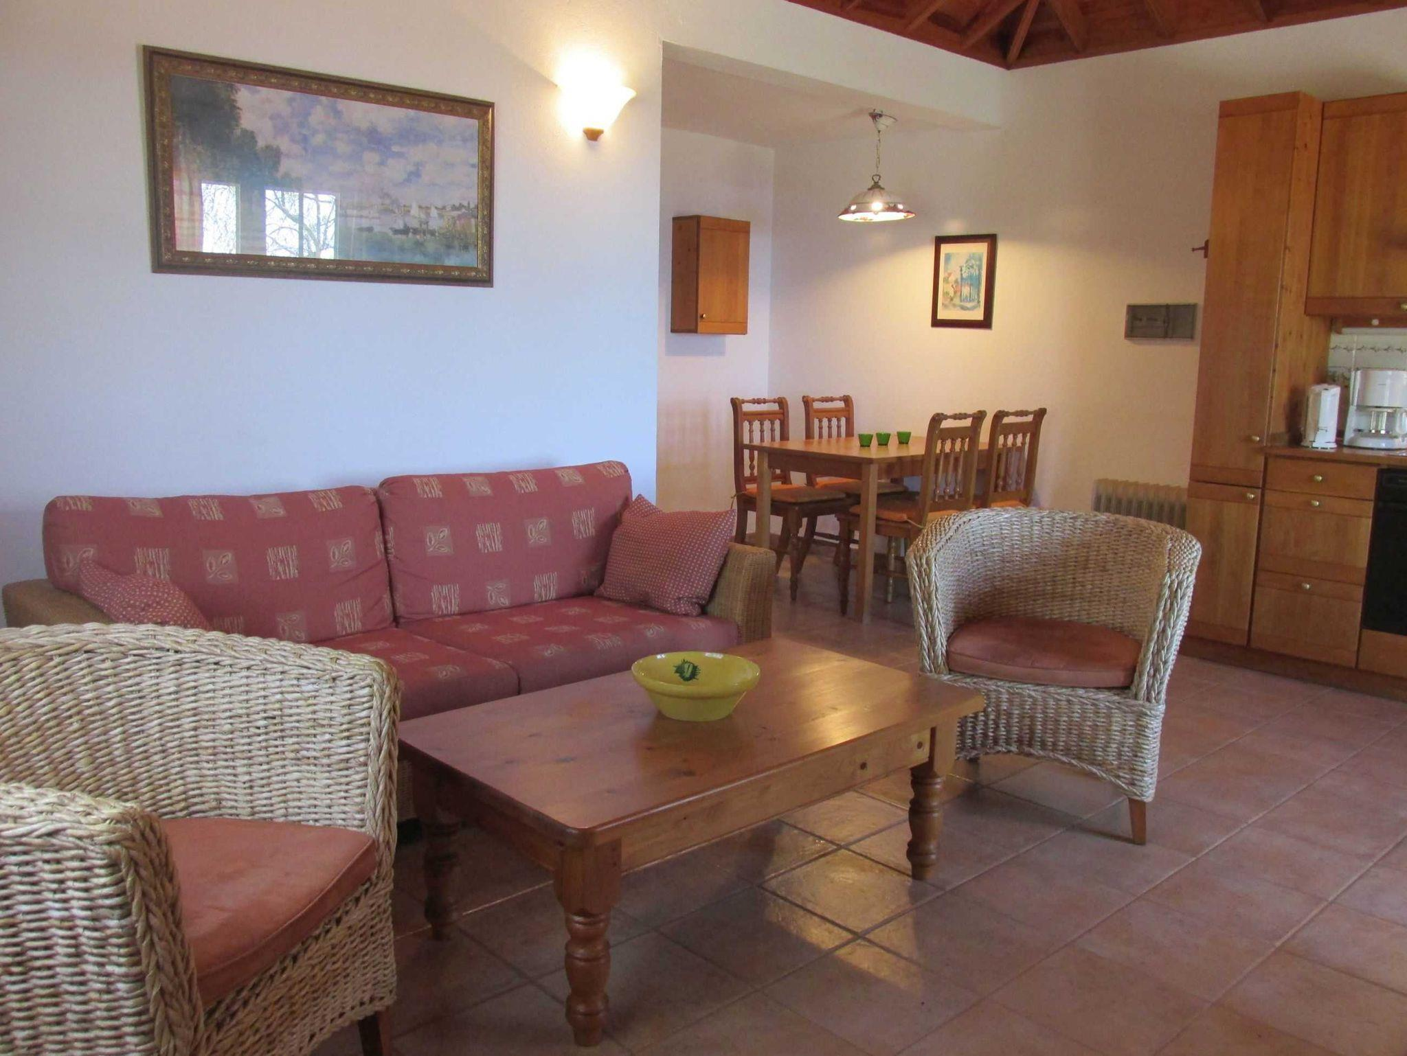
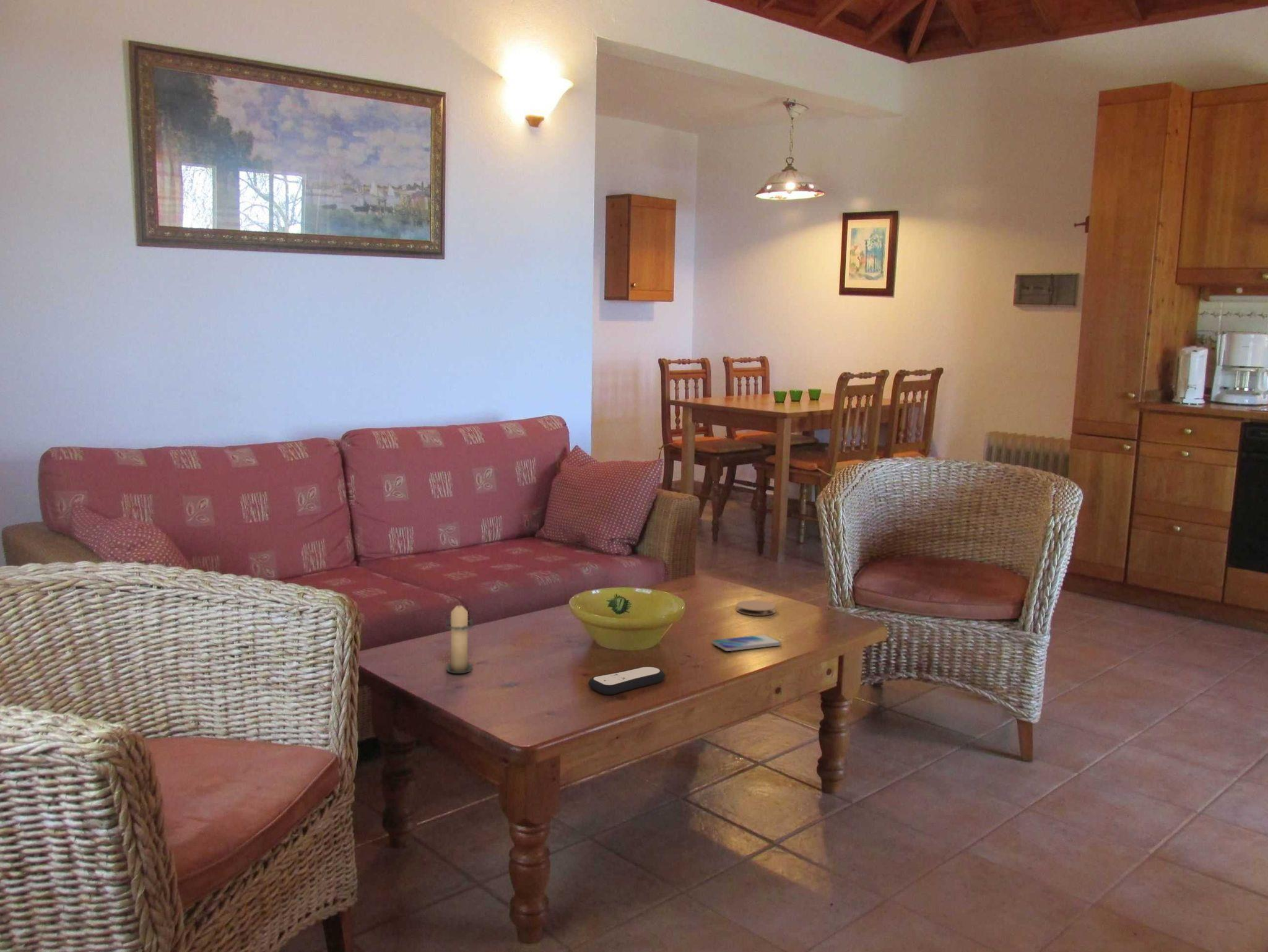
+ smartphone (746, 643)
+ remote control (628, 679)
+ candle (459, 636)
+ coaster (755, 607)
